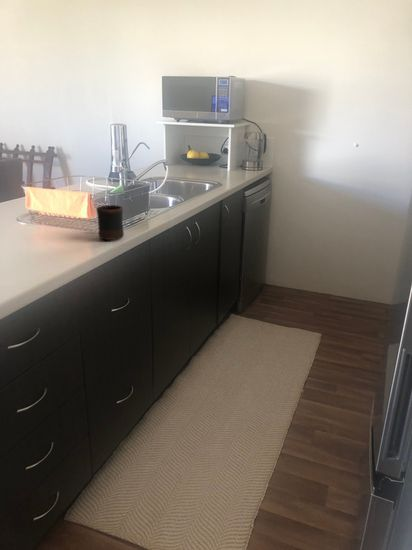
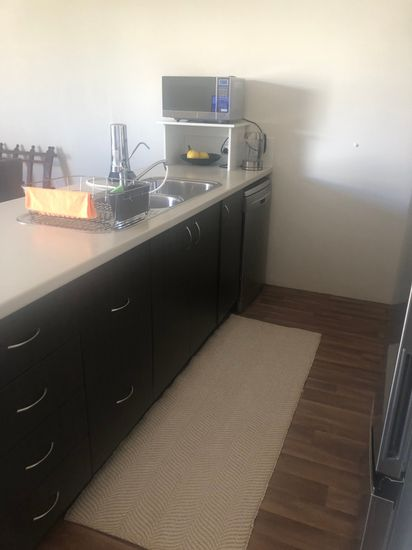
- mug (109, 221)
